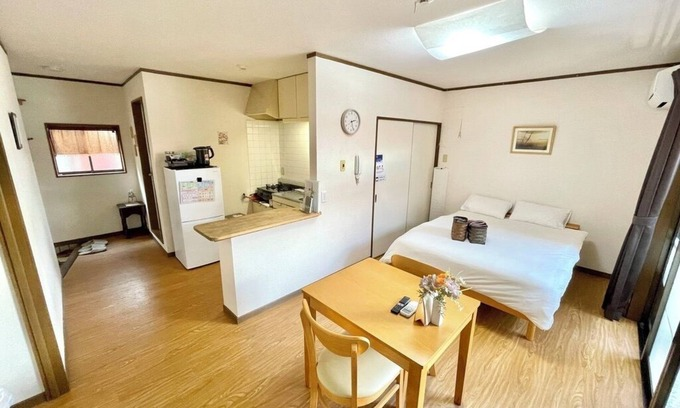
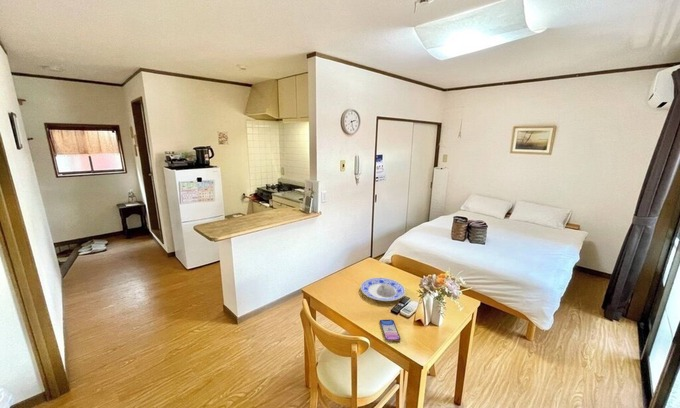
+ smartphone (389, 329)
+ plate (382, 288)
